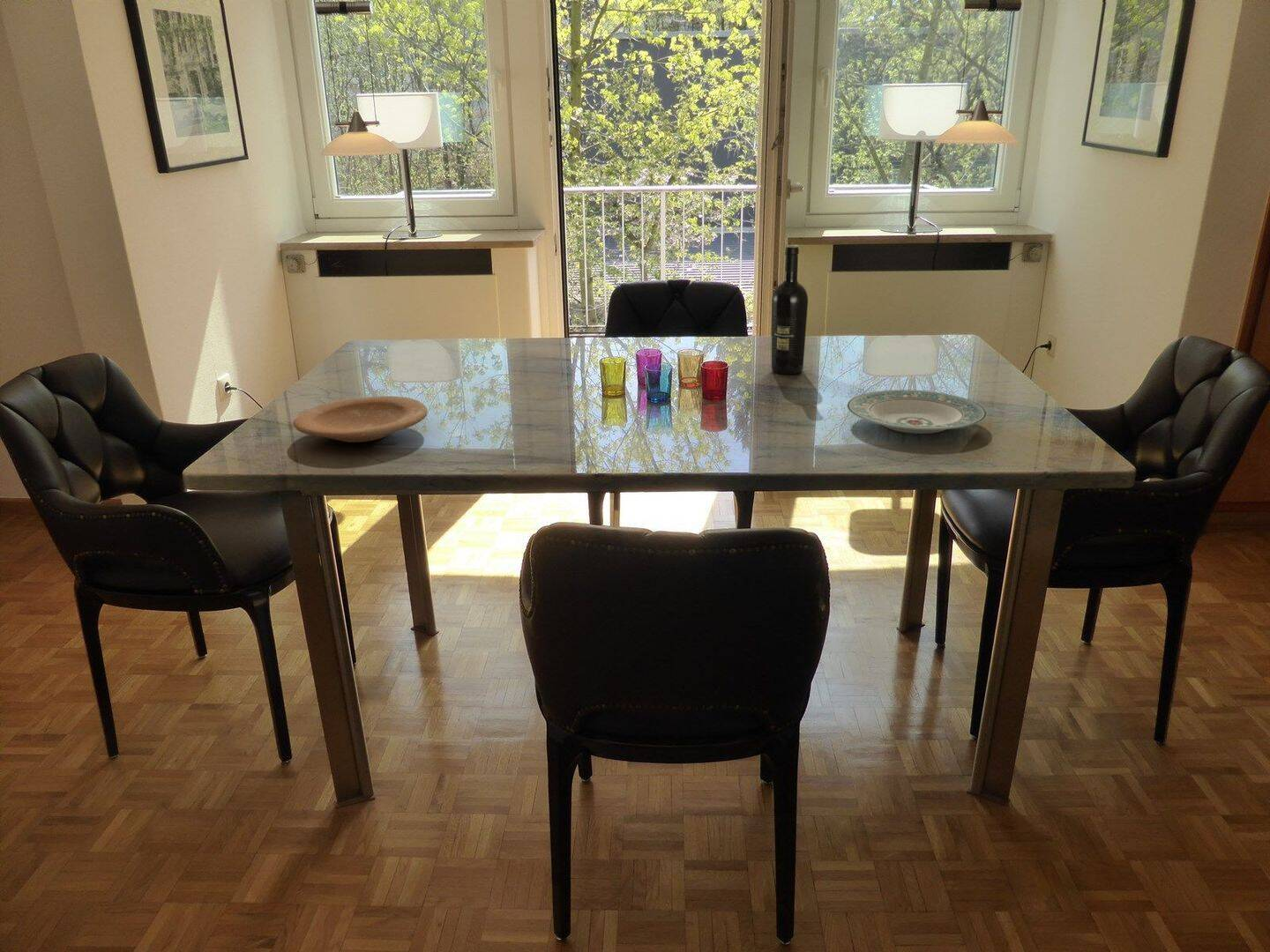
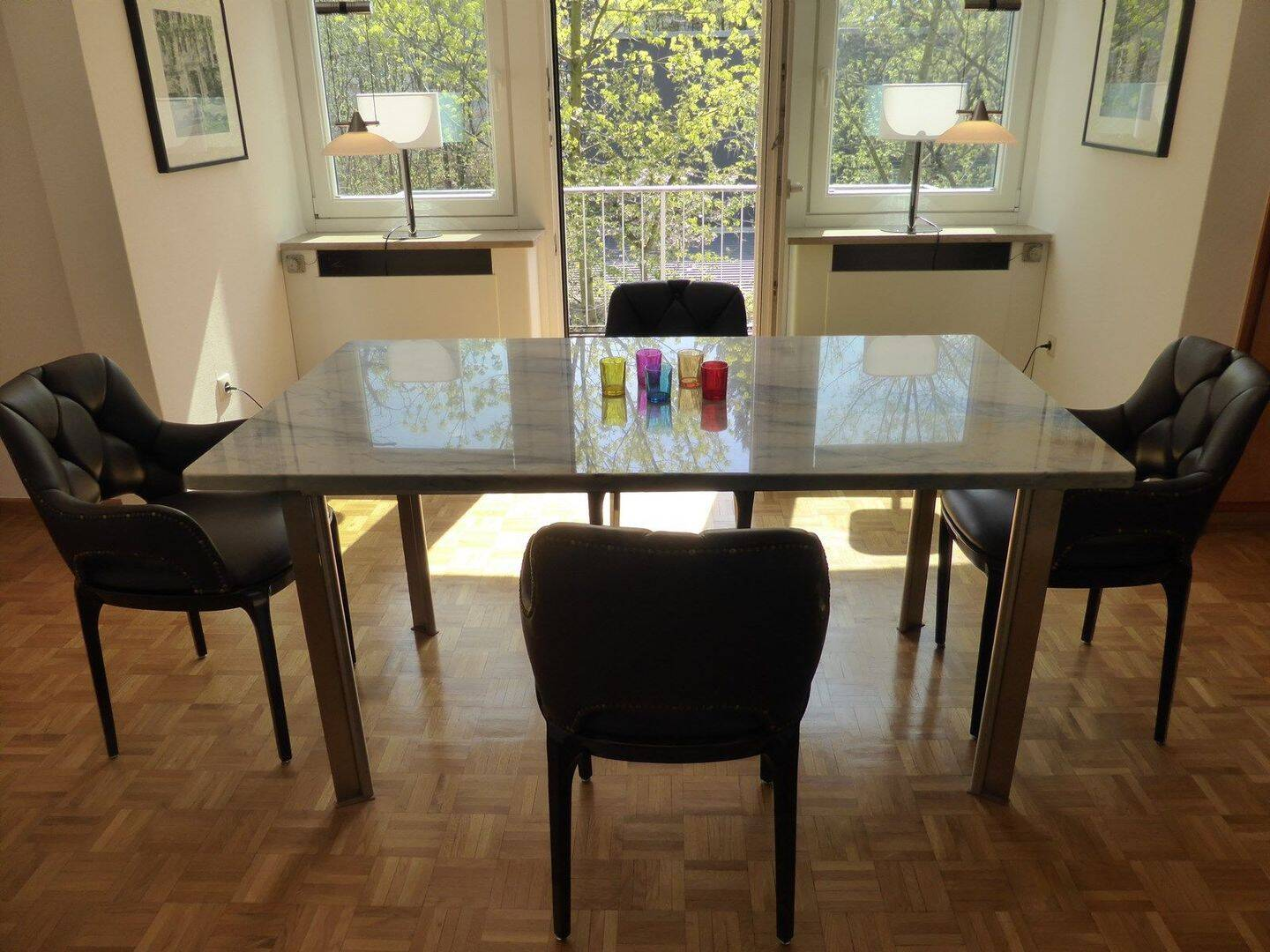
- plate (362, 423)
- plate (915, 416)
- wine bottle (789, 309)
